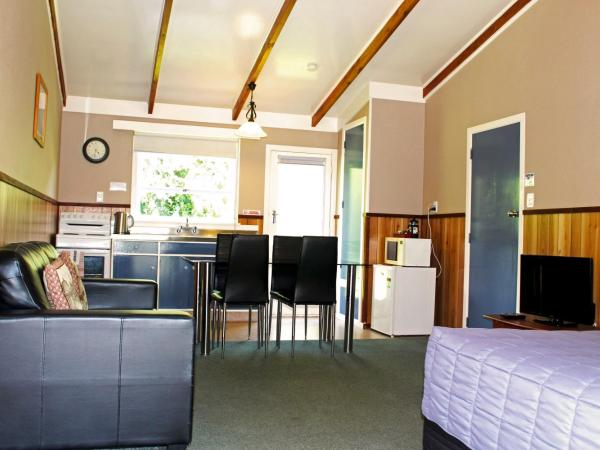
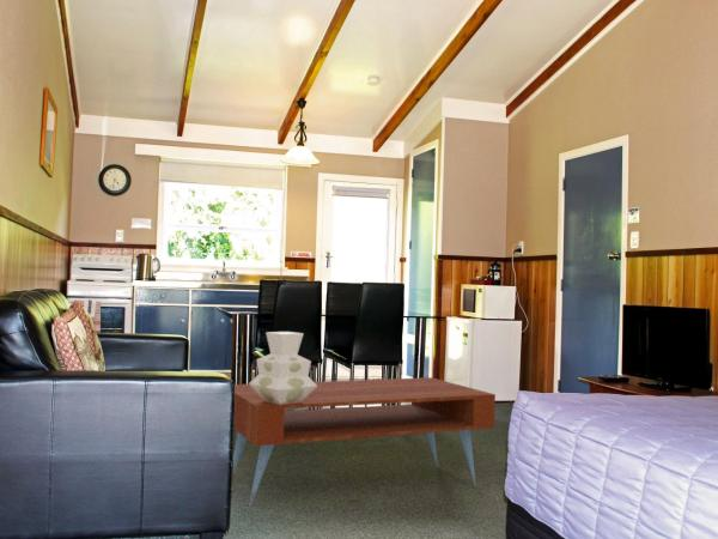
+ vase (284, 367)
+ coffee table (355, 437)
